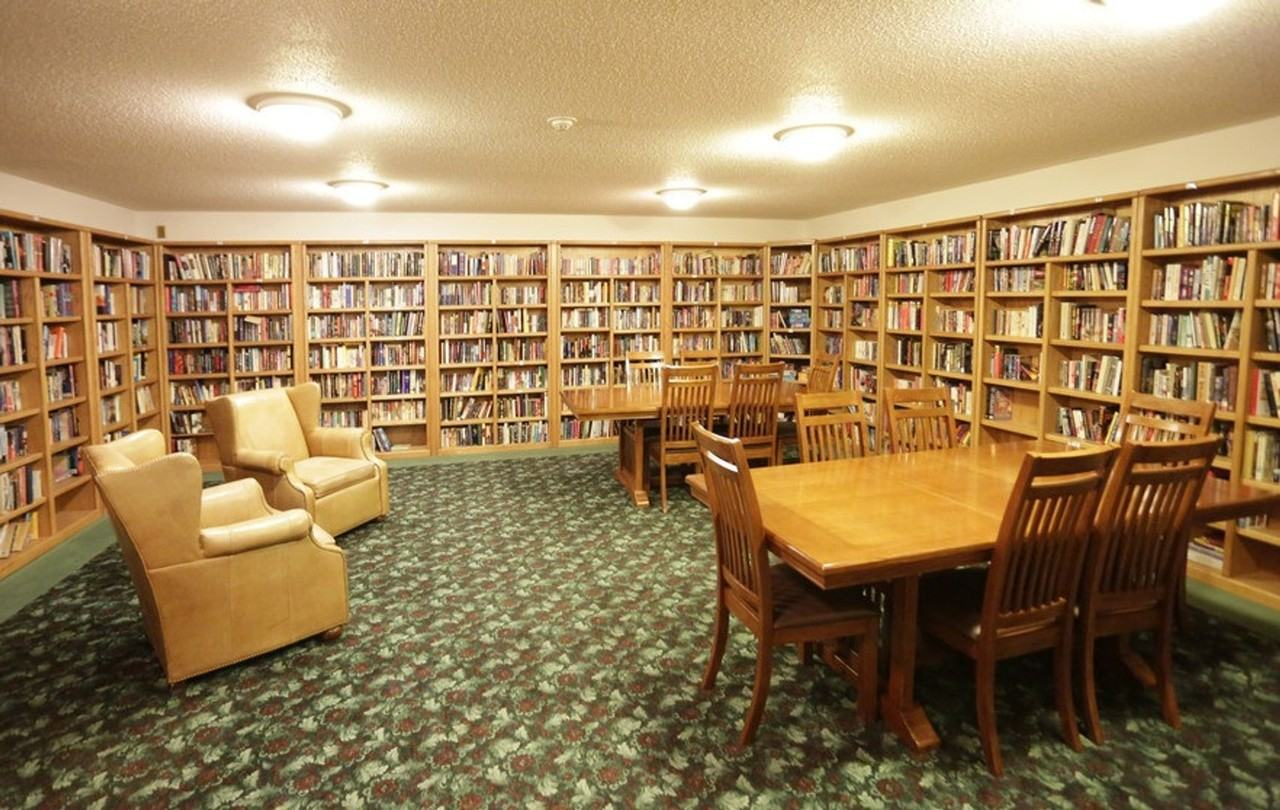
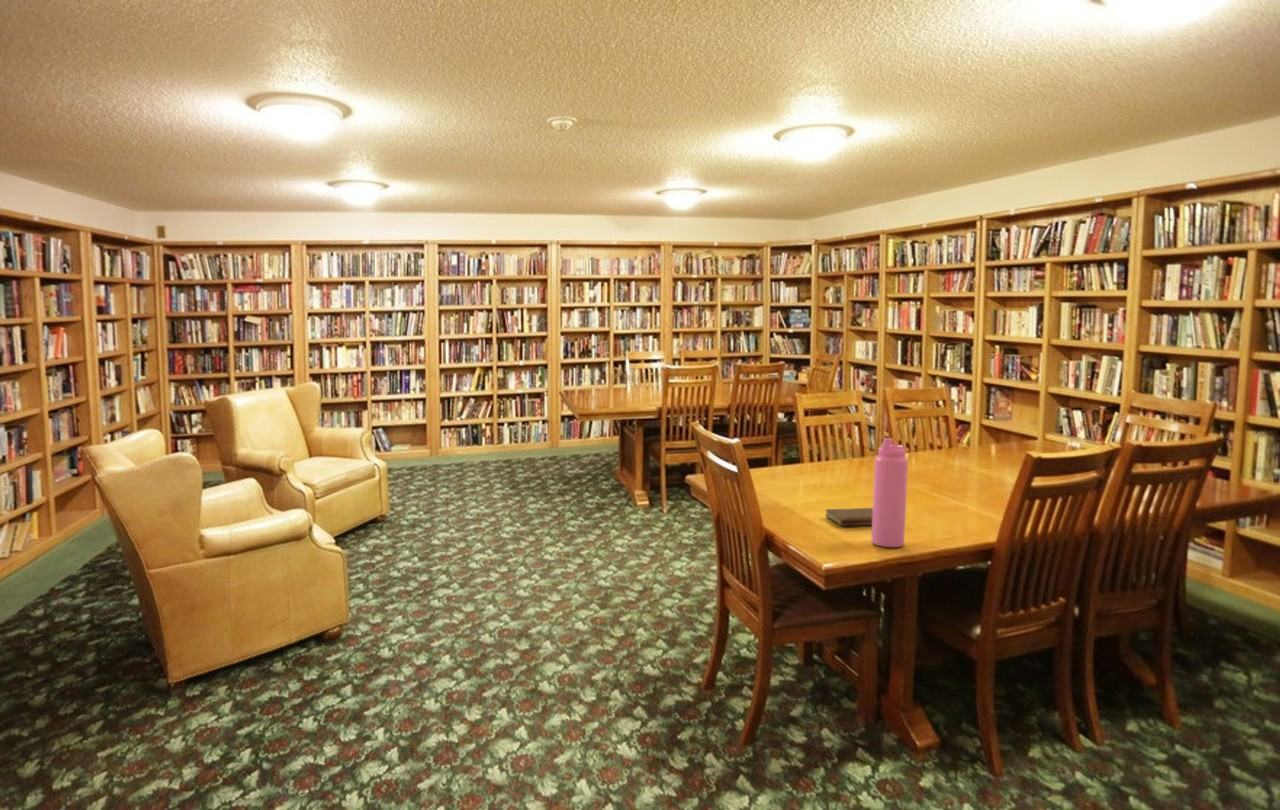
+ book (861, 518)
+ water bottle (889, 491)
